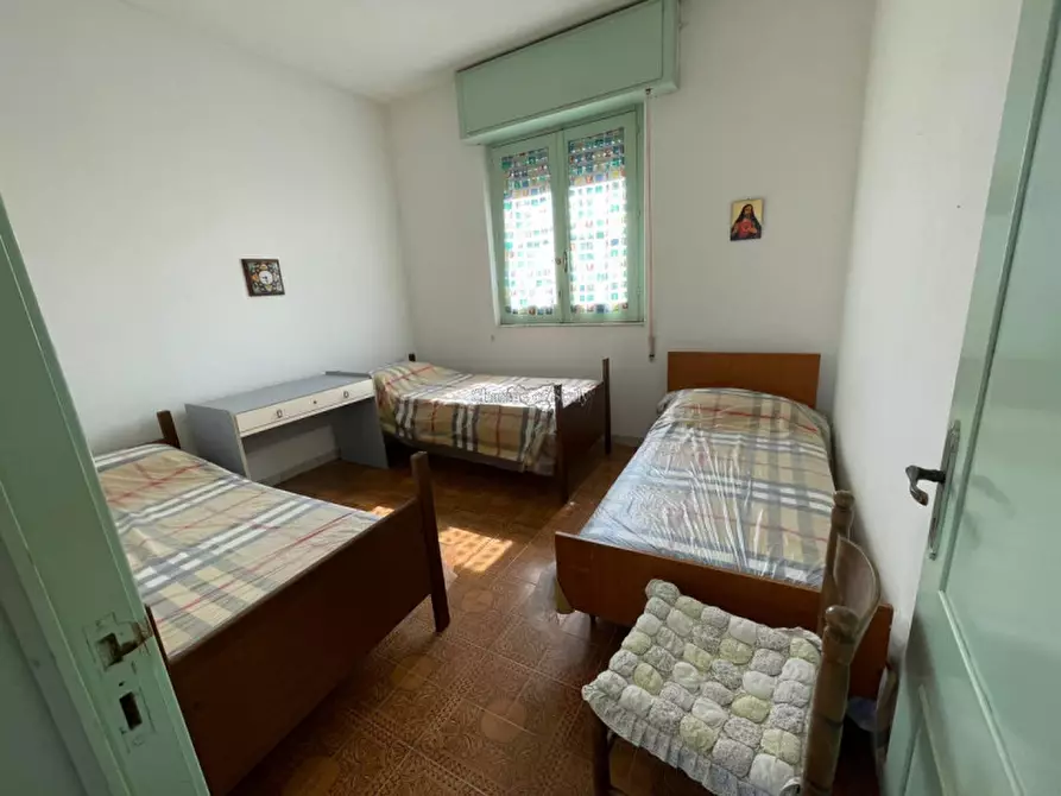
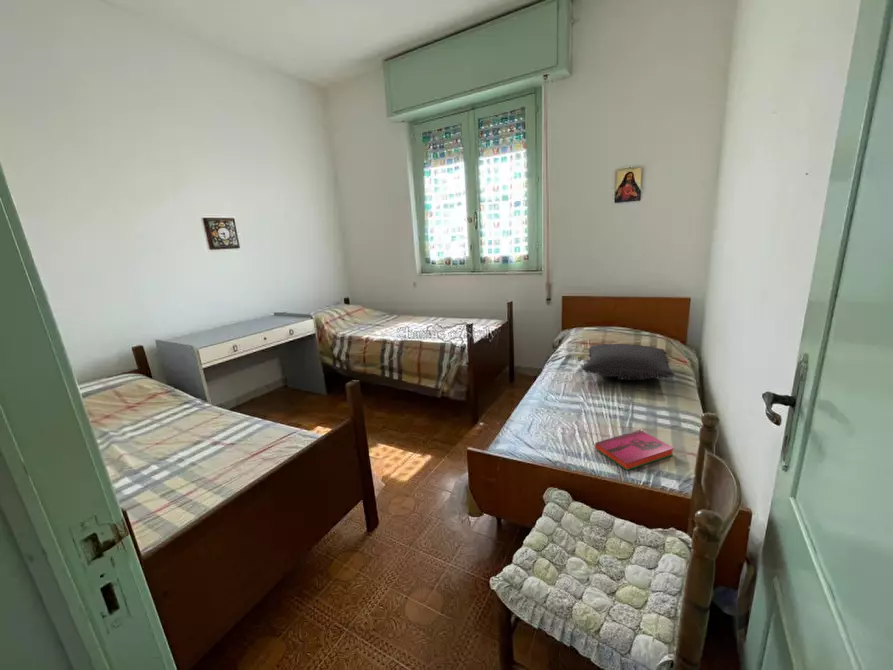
+ pillow (626, 360)
+ hardback book (633, 448)
